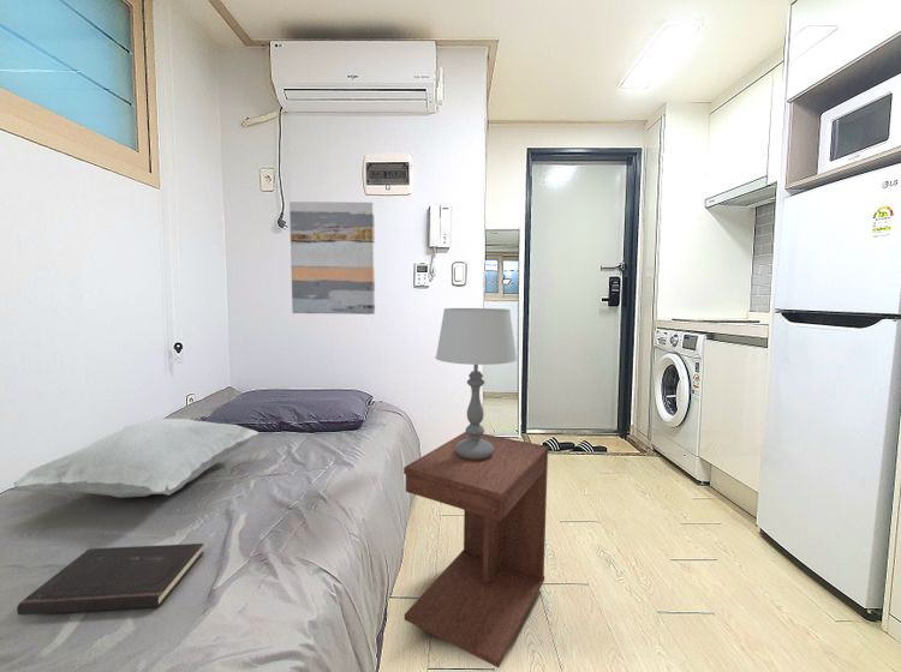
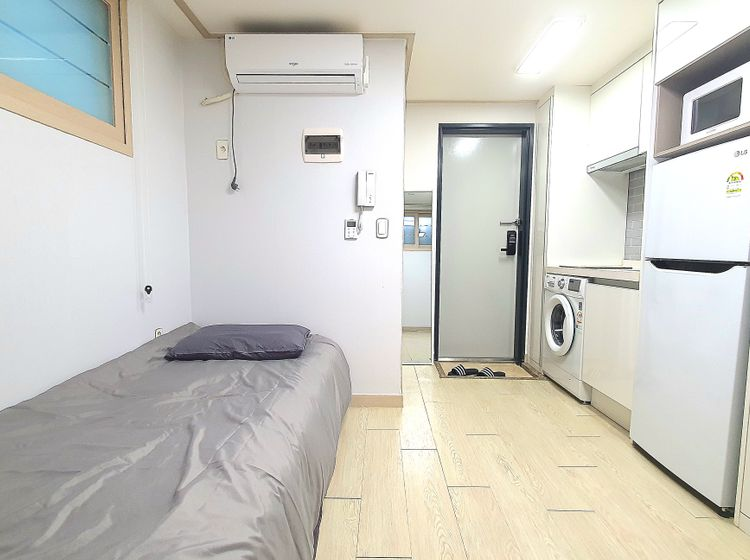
- wall art (333, 258)
- hardcover book (120, 576)
- cushion (155, 454)
- side table (479, 533)
- table lamp (475, 382)
